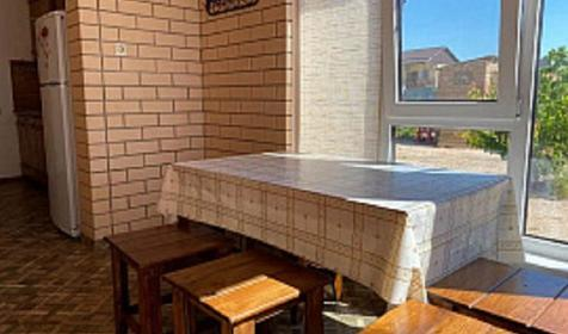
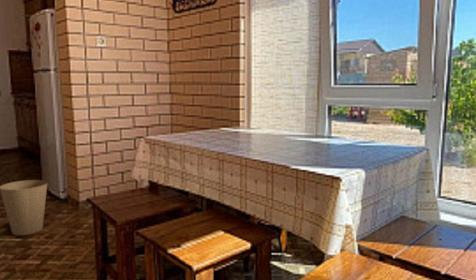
+ trash can (25, 207)
